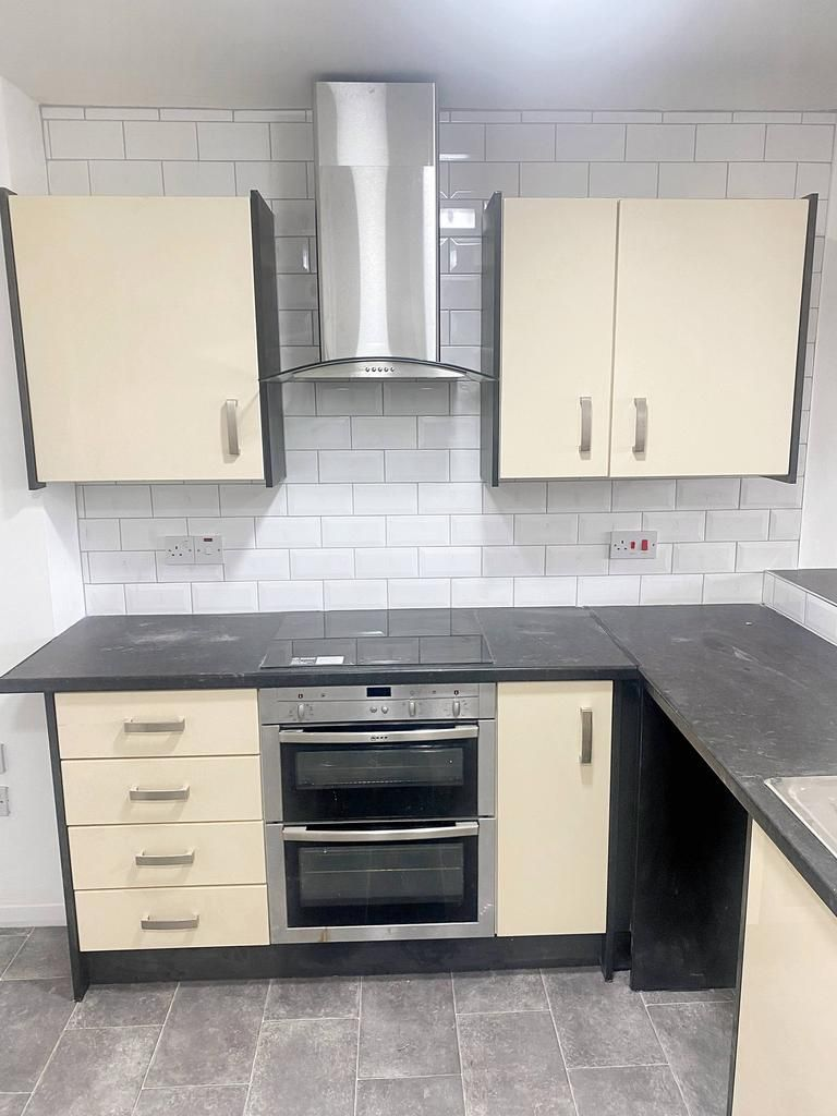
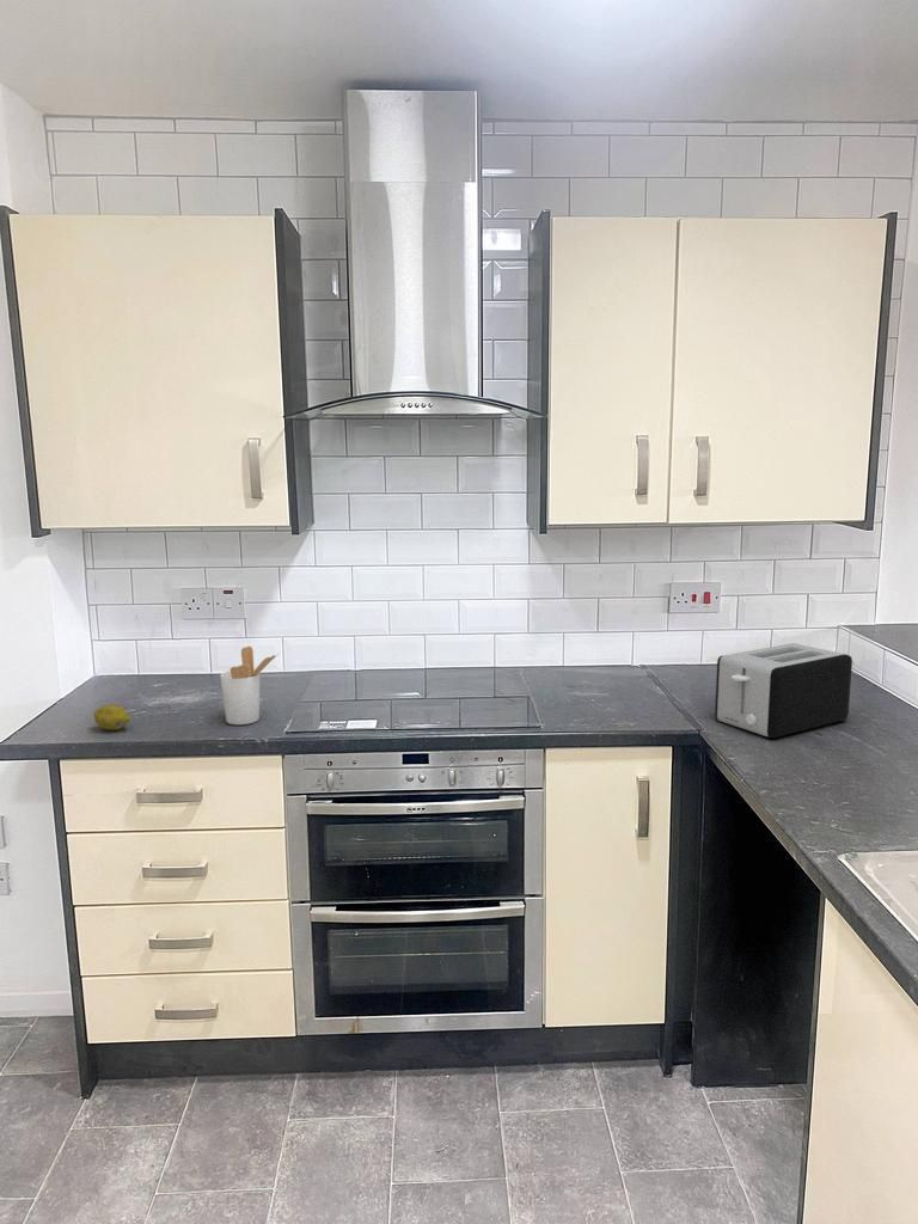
+ fruit (112, 717)
+ toaster (783, 687)
+ utensil holder (250, 685)
